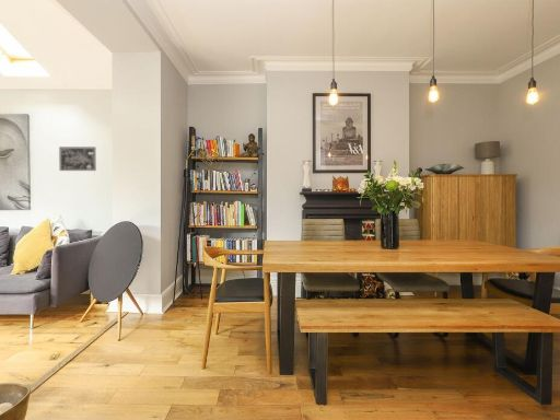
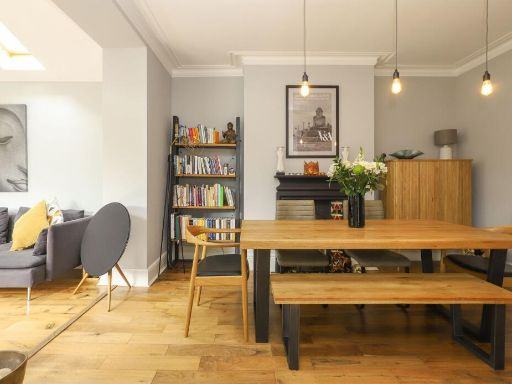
- wall art (78, 159)
